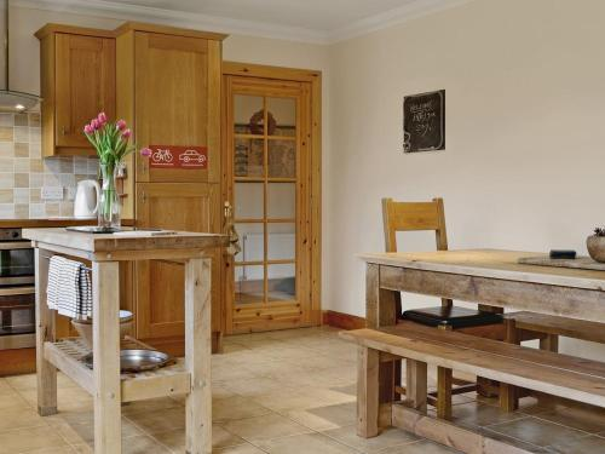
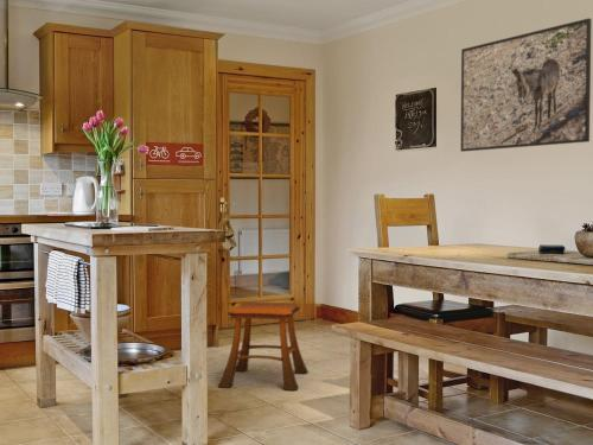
+ stool (264, 345)
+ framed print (519, 90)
